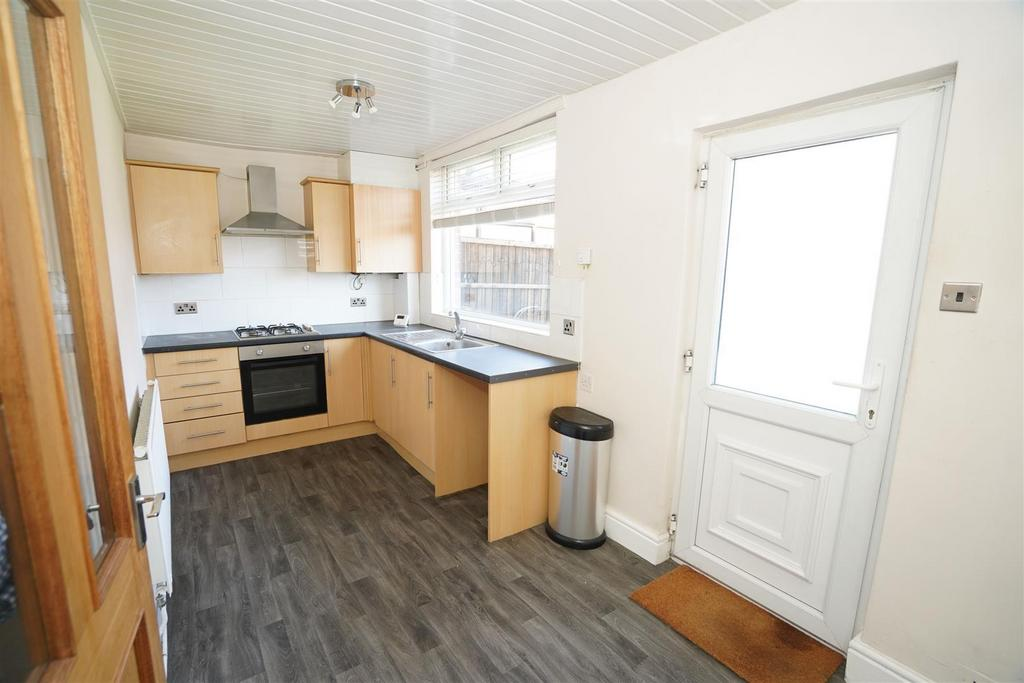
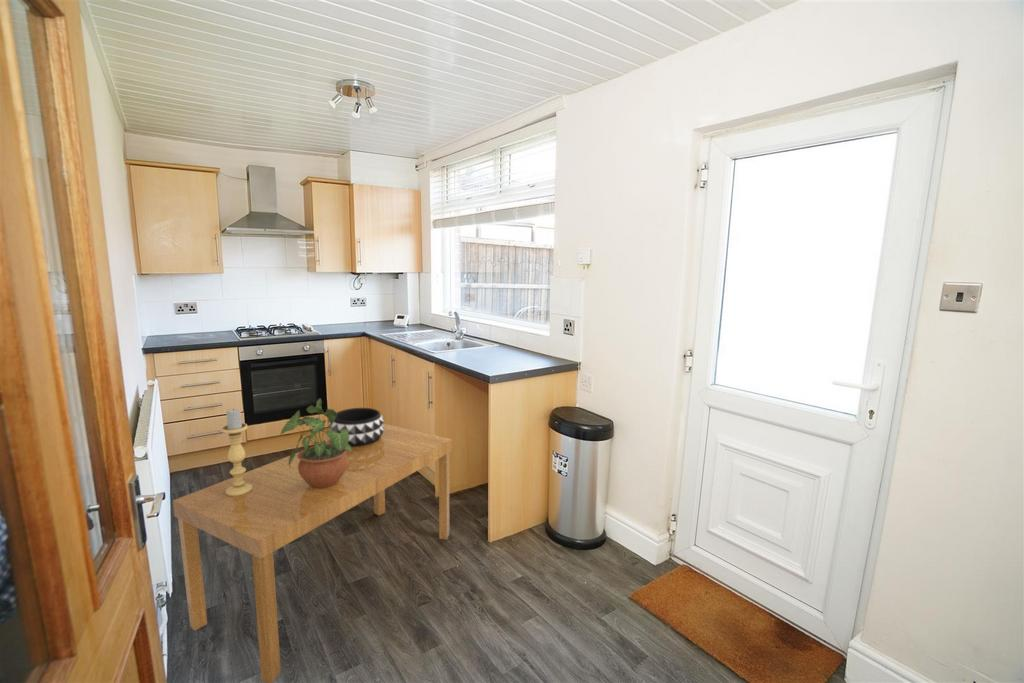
+ candle holder (236, 449)
+ decorative bowl (357, 426)
+ dining table (335, 516)
+ potted plant (320, 440)
